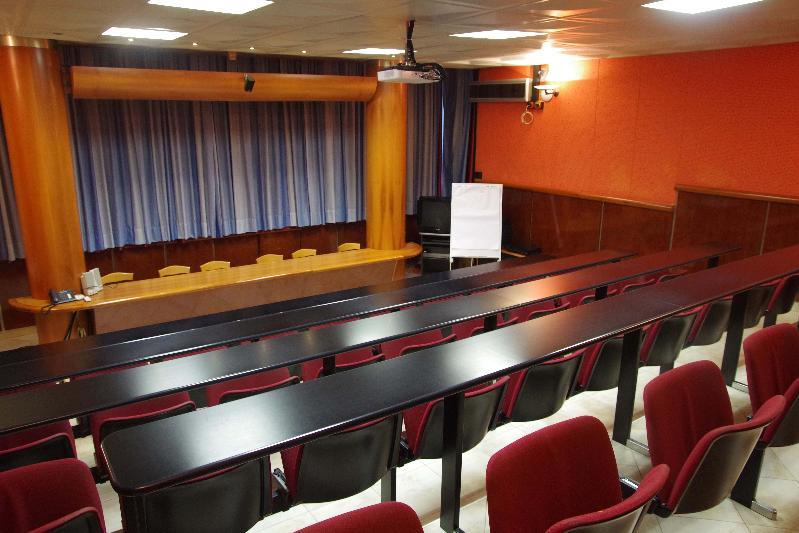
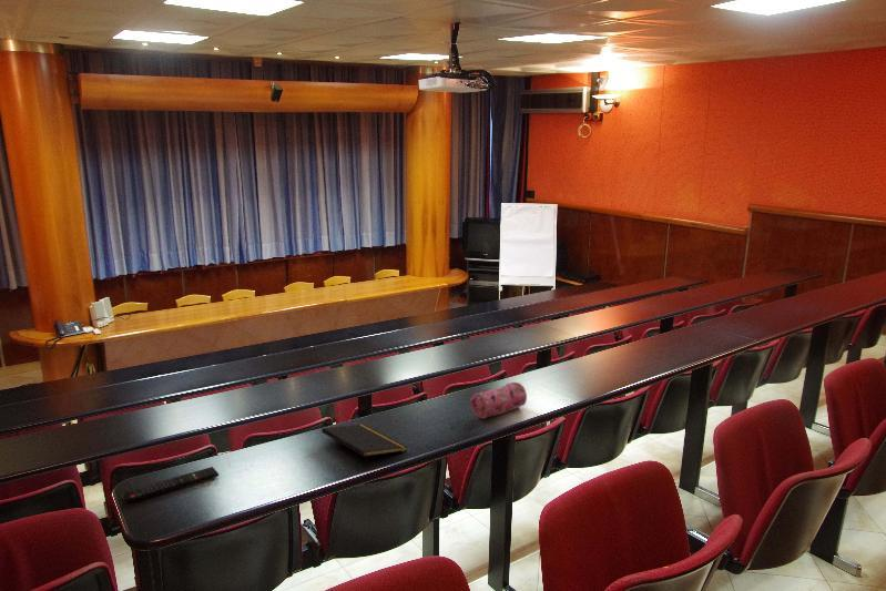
+ pencil case (498, 399)
+ remote control (172, 485)
+ notepad (364, 439)
